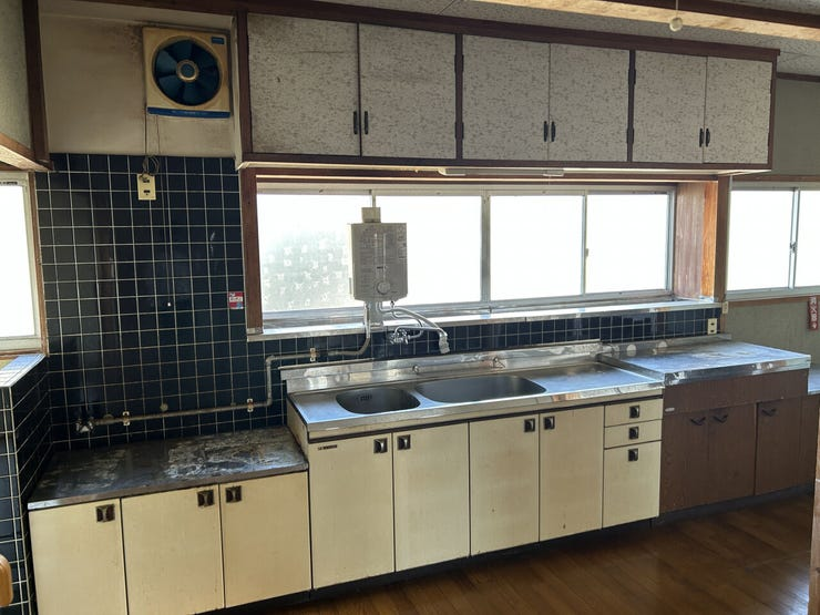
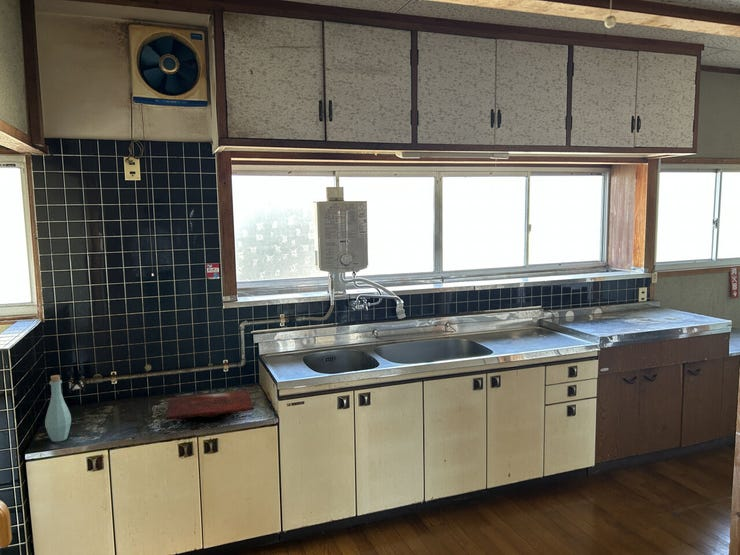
+ bottle (57, 407)
+ cutting board (210, 408)
